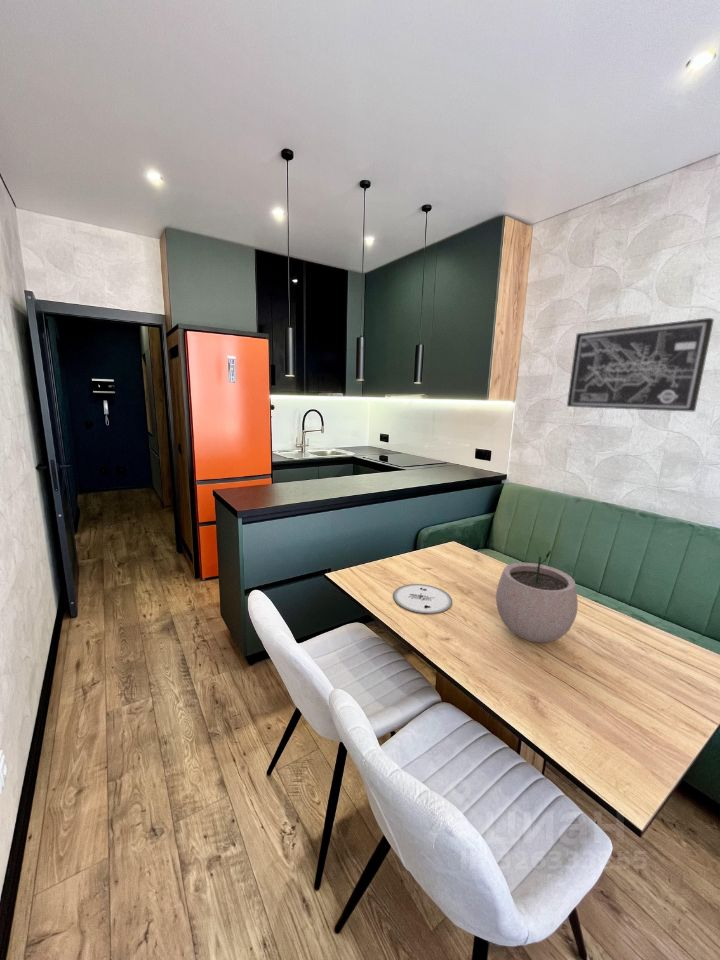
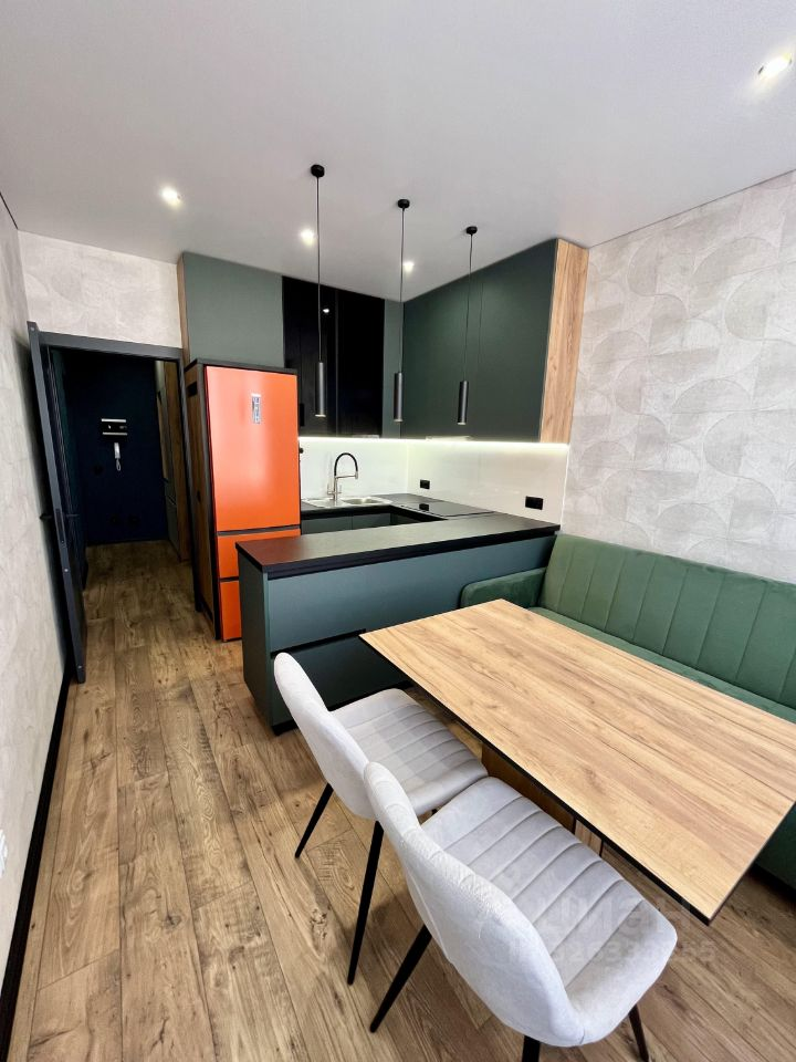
- wall art (630, 368)
- plant pot (536, 592)
- plate (422, 597)
